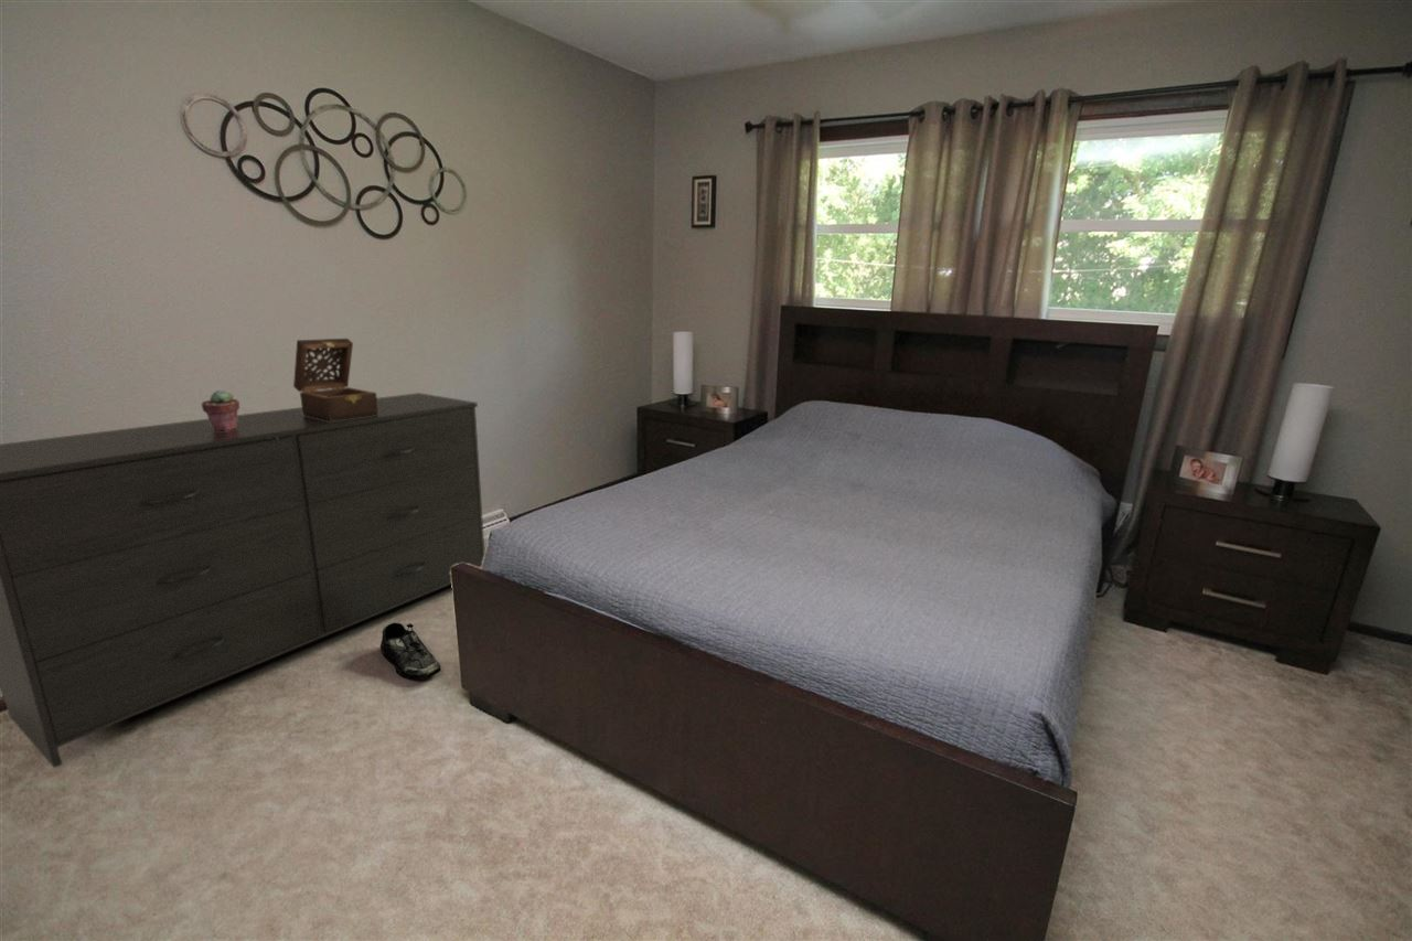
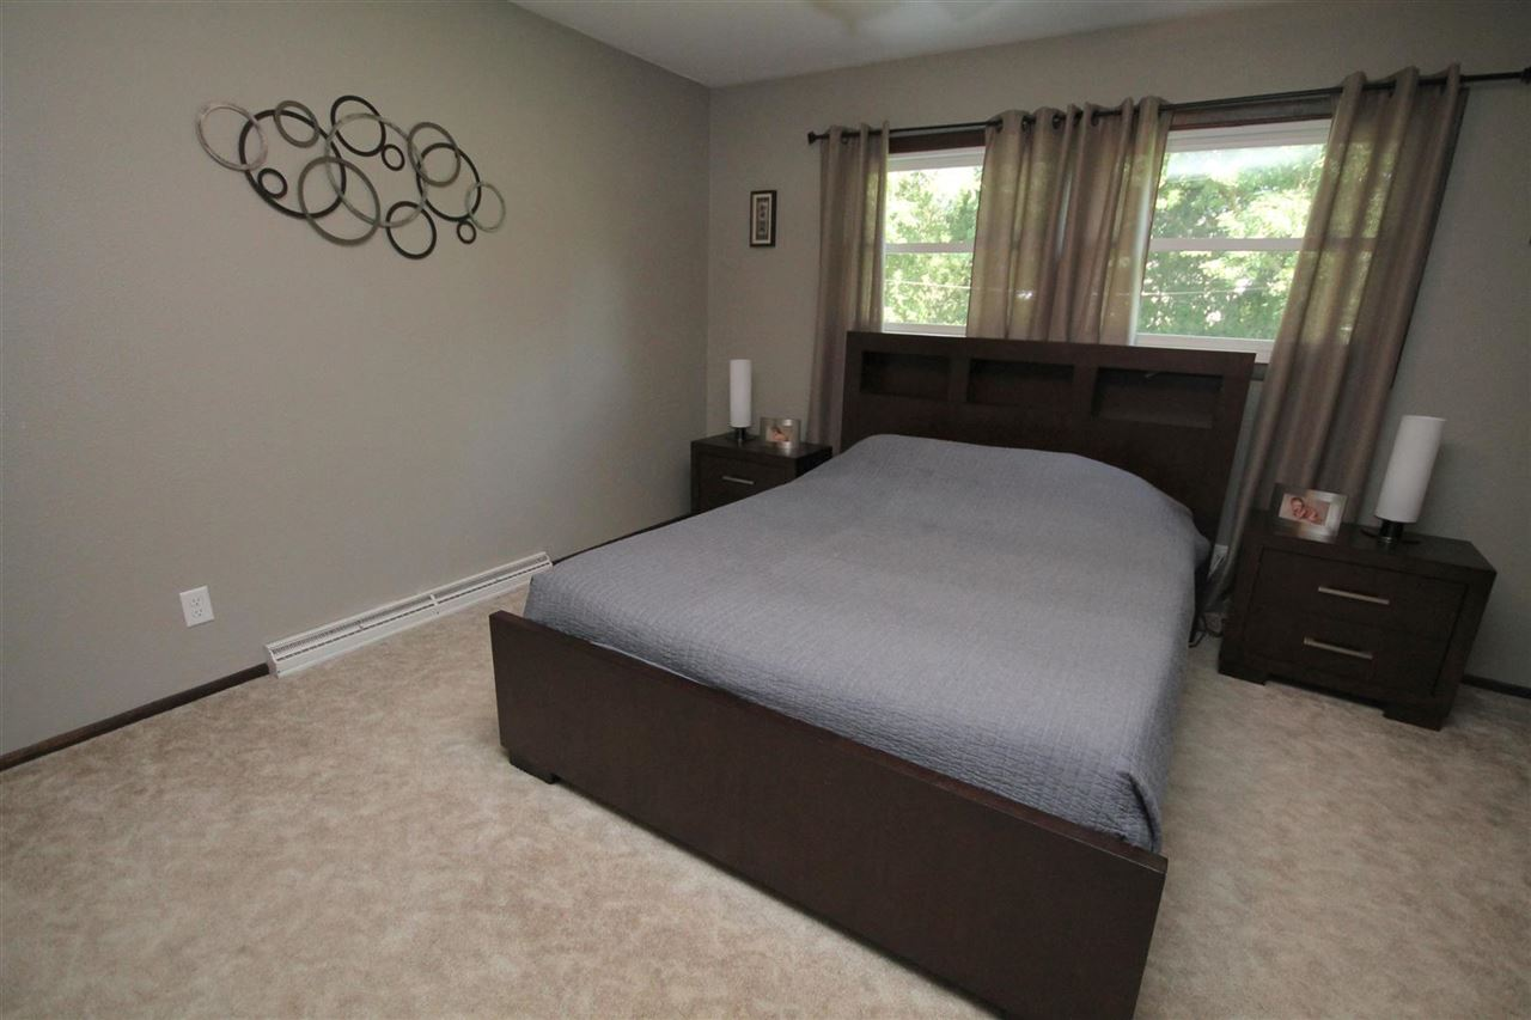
- potted succulent (221, 408)
- jewelry box (333, 376)
- dresser (282, 534)
- shoe (407, 646)
